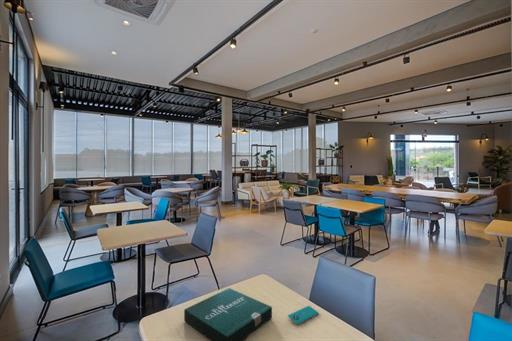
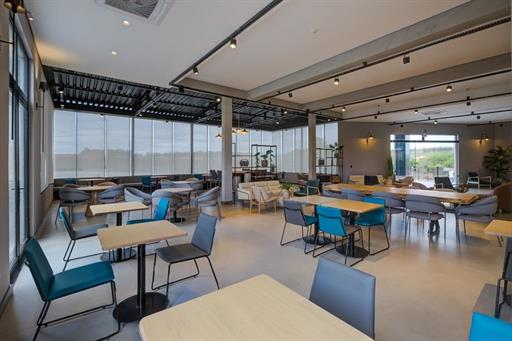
- pizza box (228, 313)
- smartphone (303, 314)
